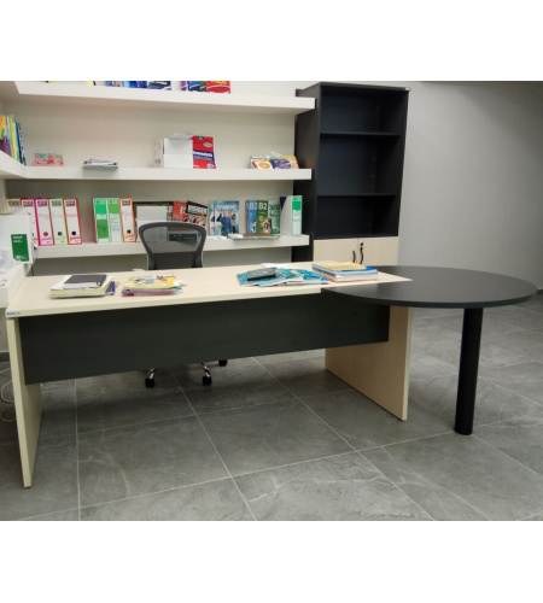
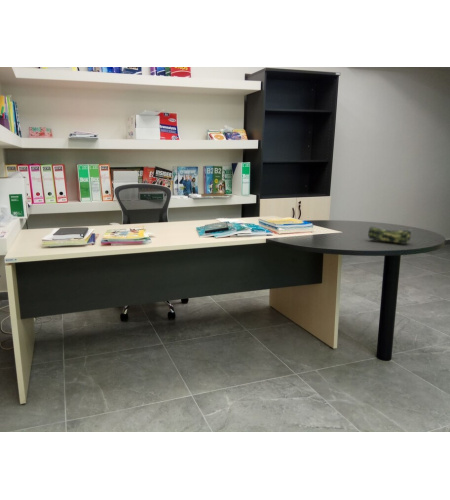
+ pencil case (390, 235)
